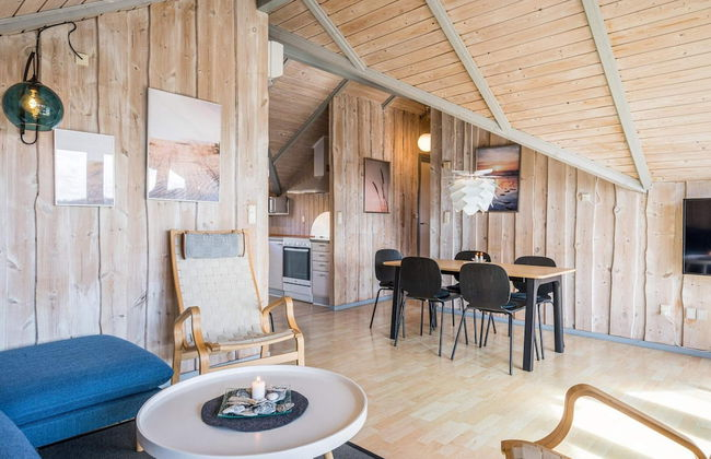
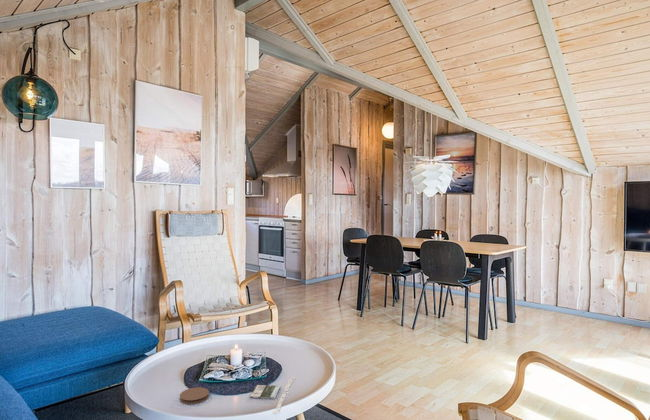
+ coaster (194, 395)
+ magazine (270, 392)
